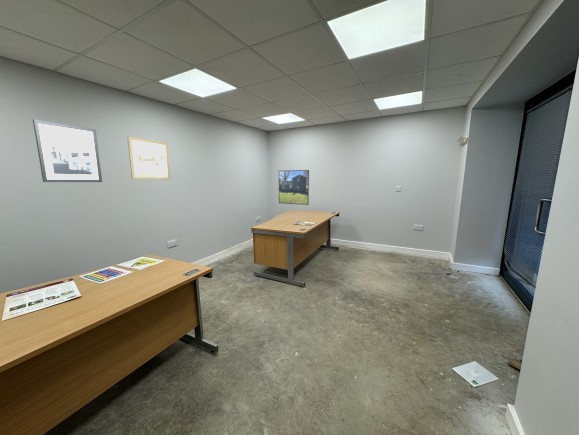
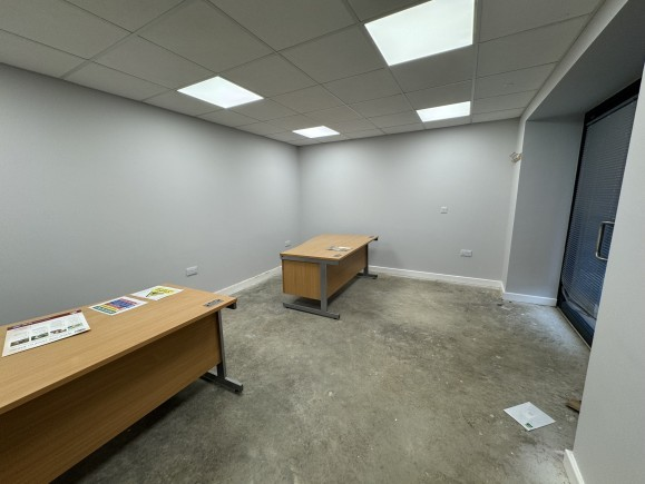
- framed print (293, 187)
- wall art (150, 160)
- wall art (71, 154)
